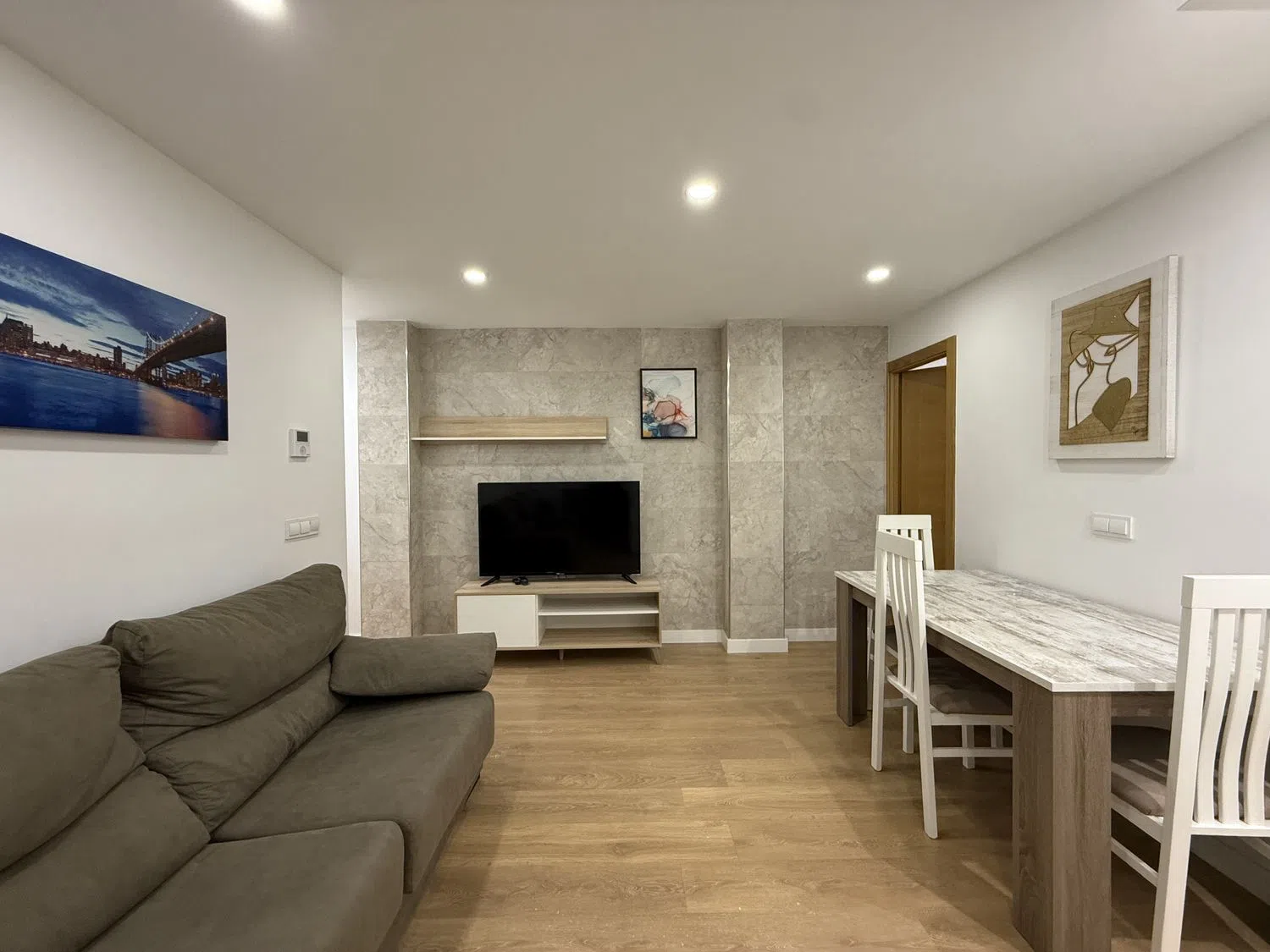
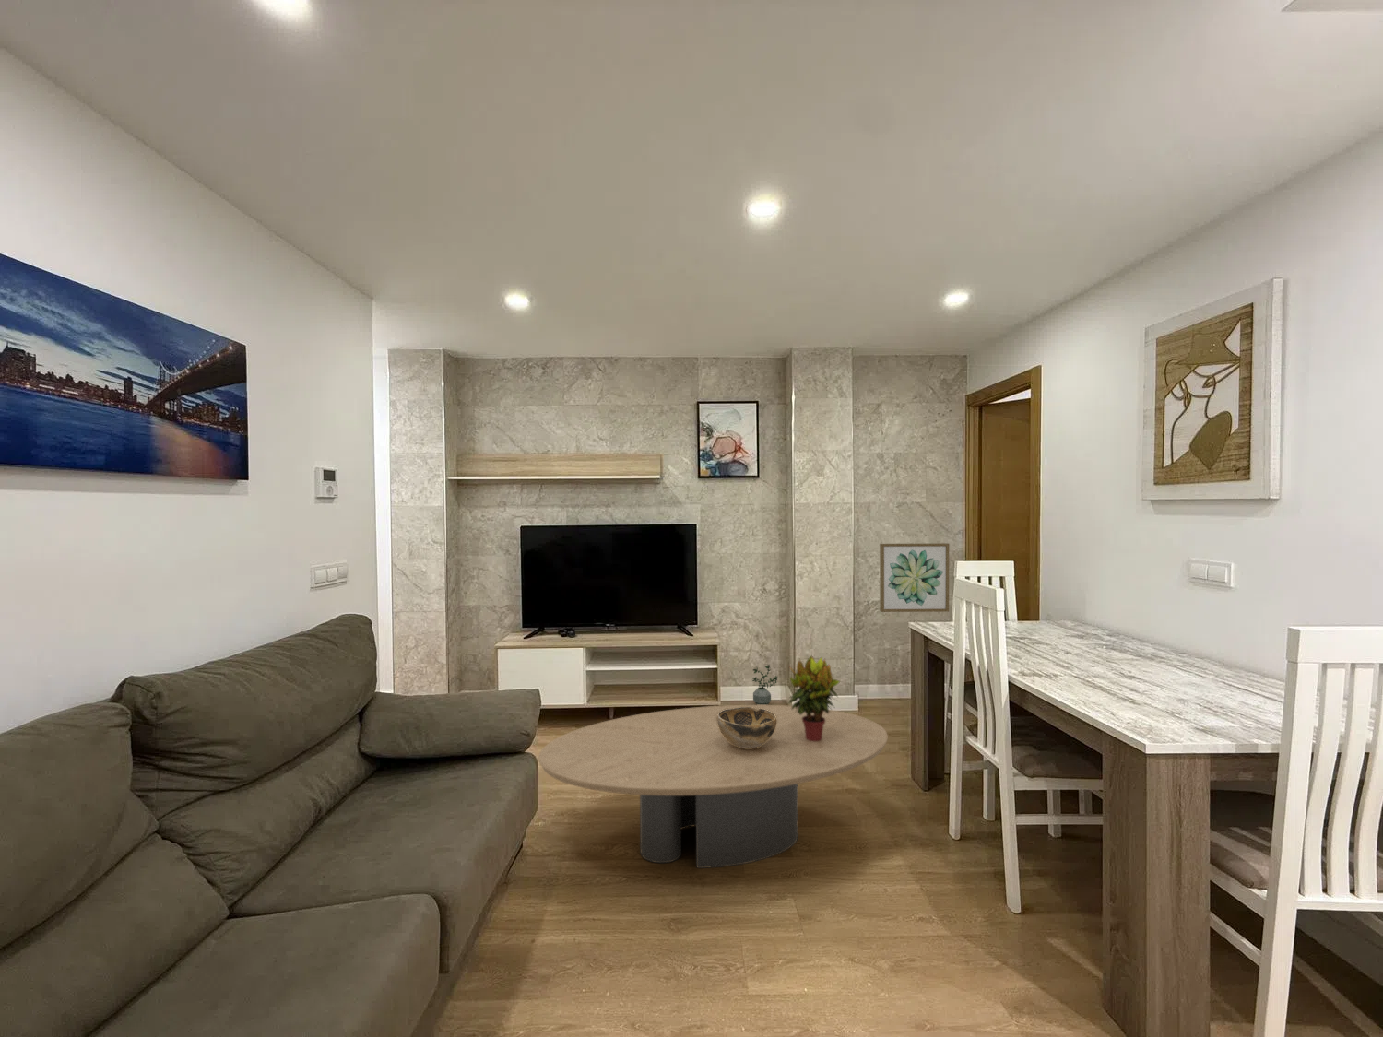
+ potted plant (815, 697)
+ potted plant (764, 685)
+ wall art (914, 577)
+ coffee table (720, 791)
+ decorative bowl (747, 729)
